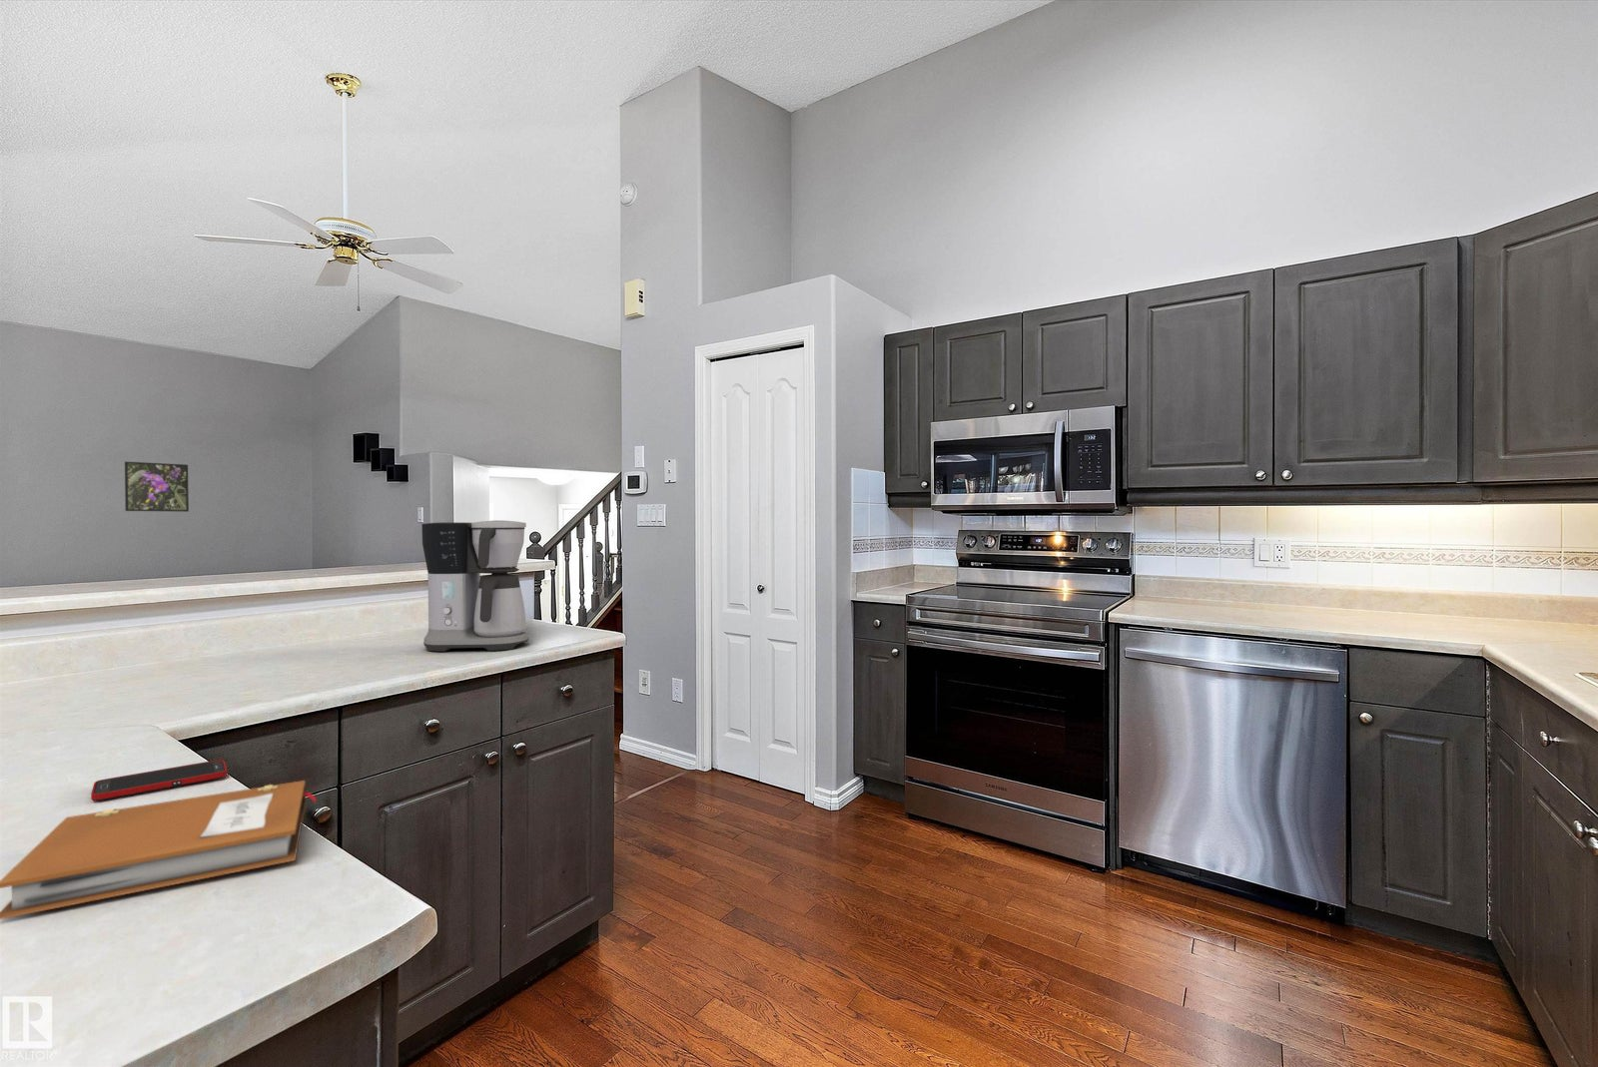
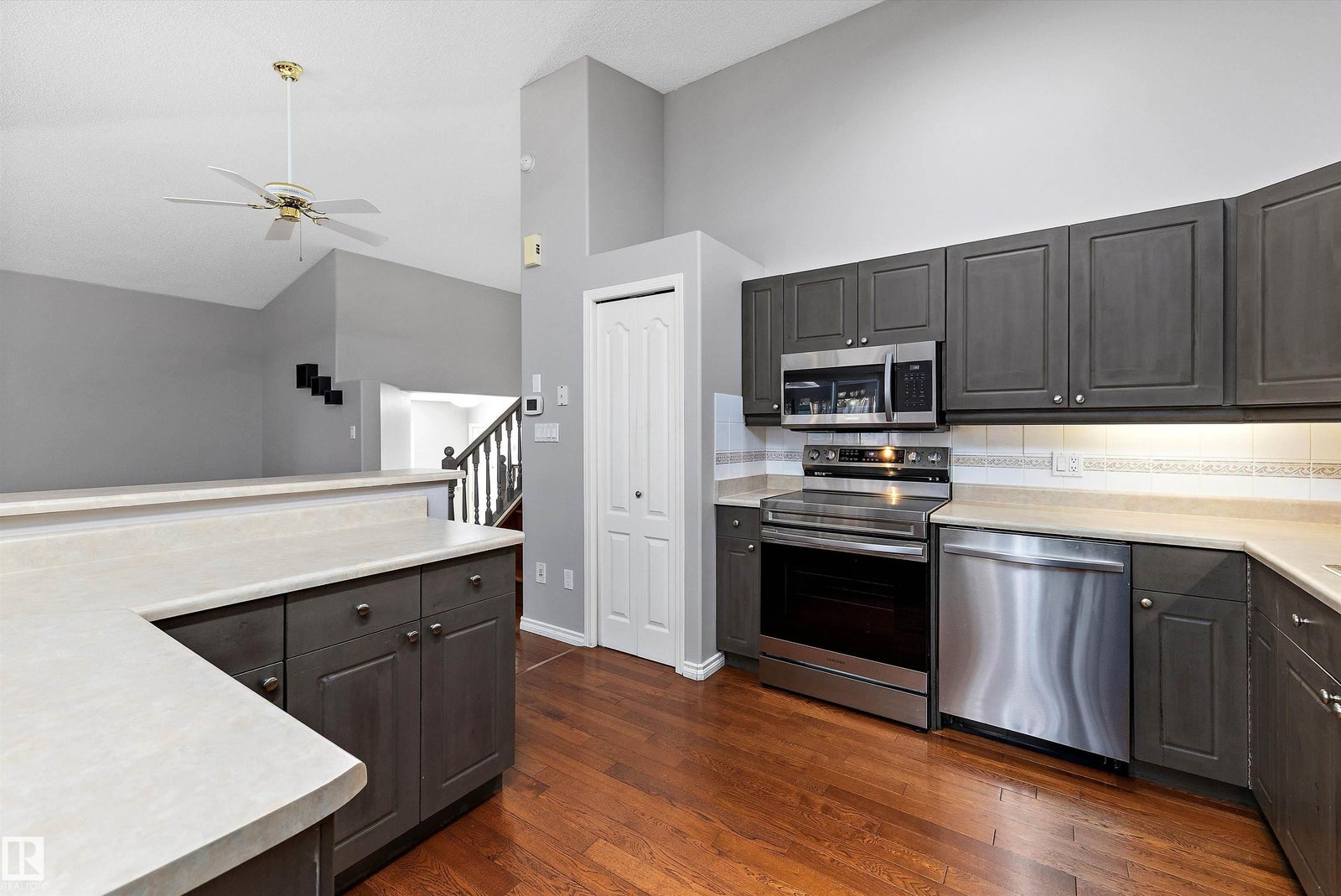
- notebook (186, 835)
- coffee maker (472, 584)
- cell phone (162, 779)
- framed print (157, 487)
